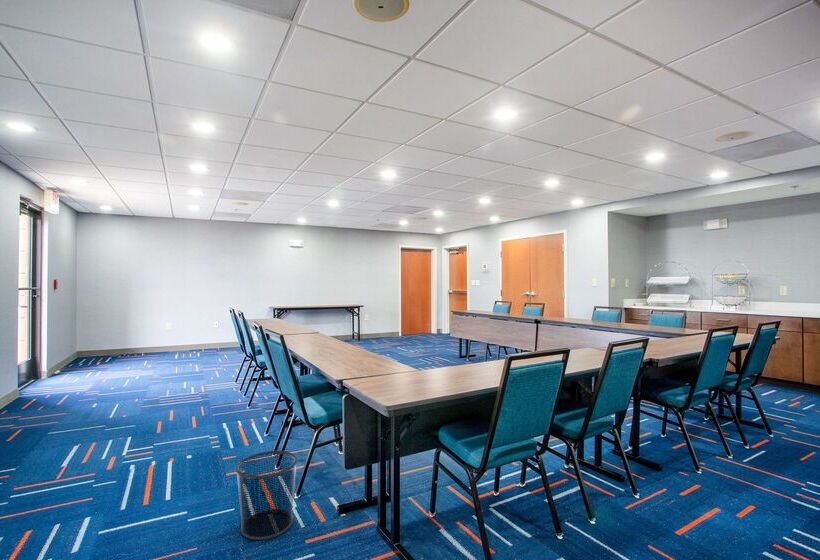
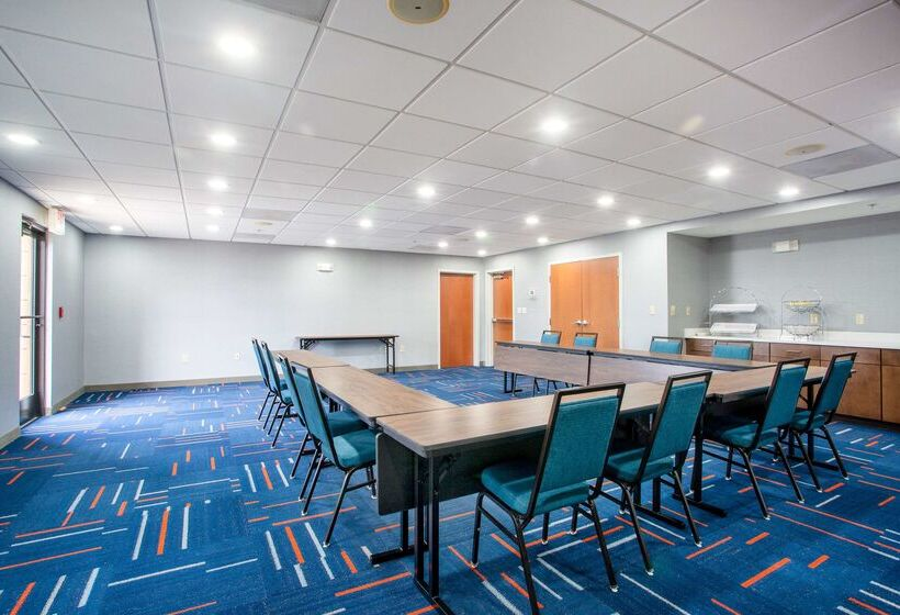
- waste bin (267, 493)
